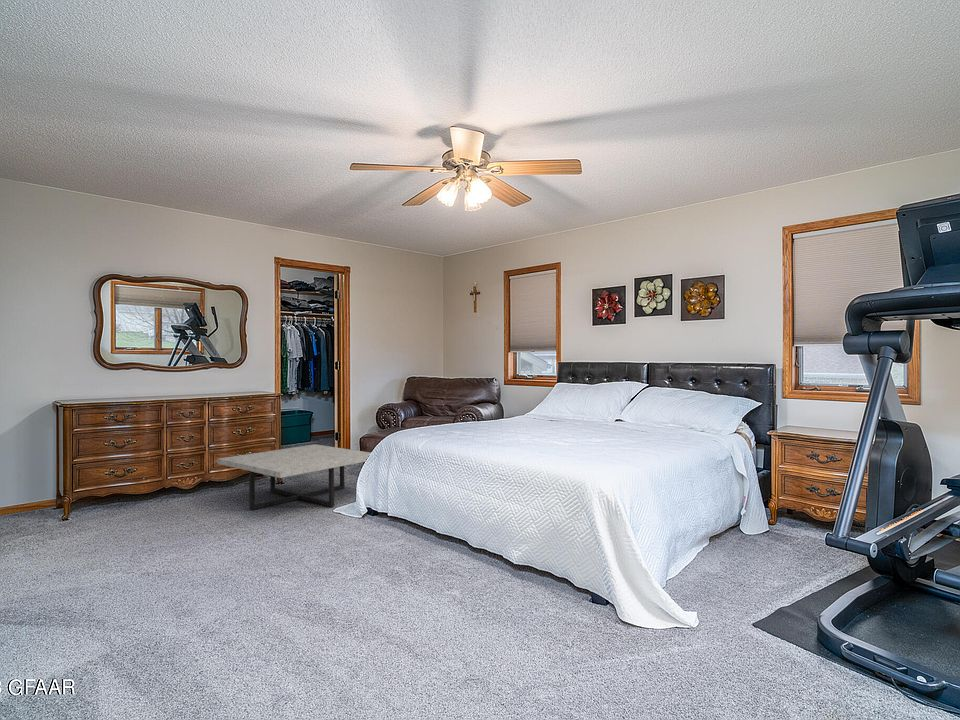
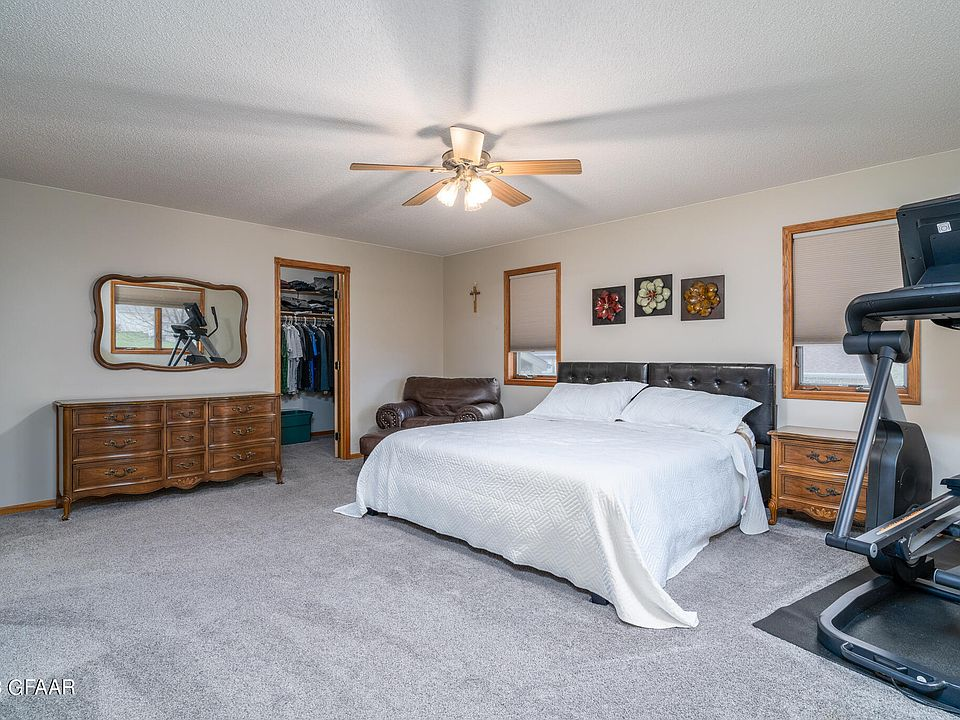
- coffee table (300, 473)
